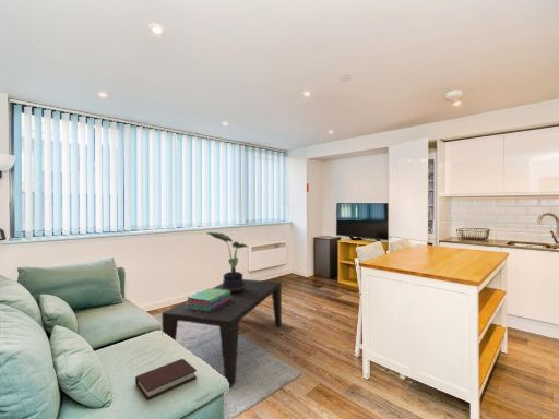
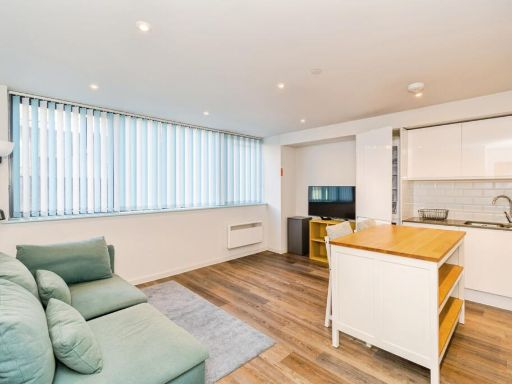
- potted plant (234, 260)
- stack of books (209, 298)
- book (166, 376)
- coffee table (231, 320)
